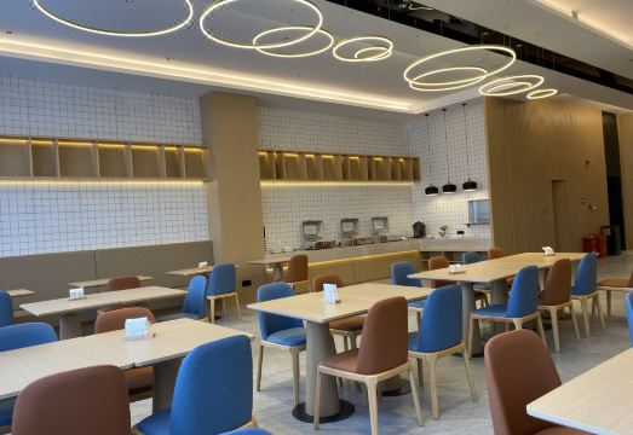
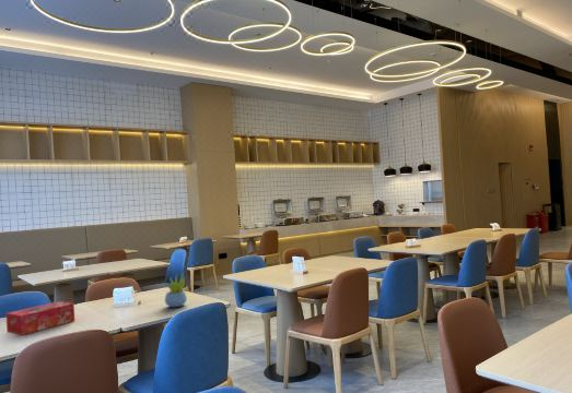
+ tissue box (40, 317)
+ succulent plant (175, 289)
